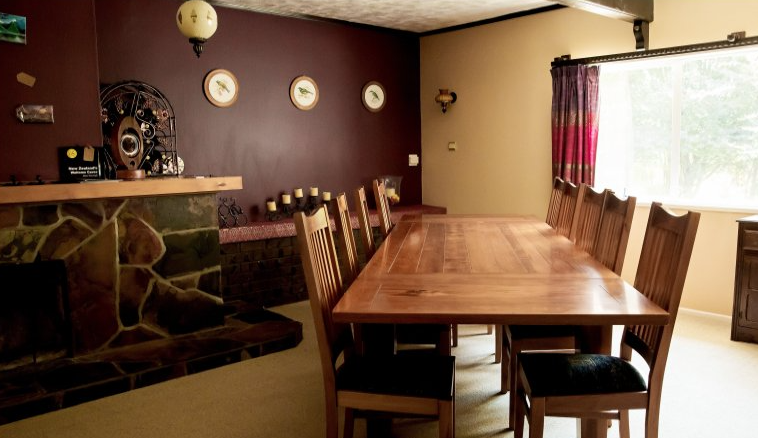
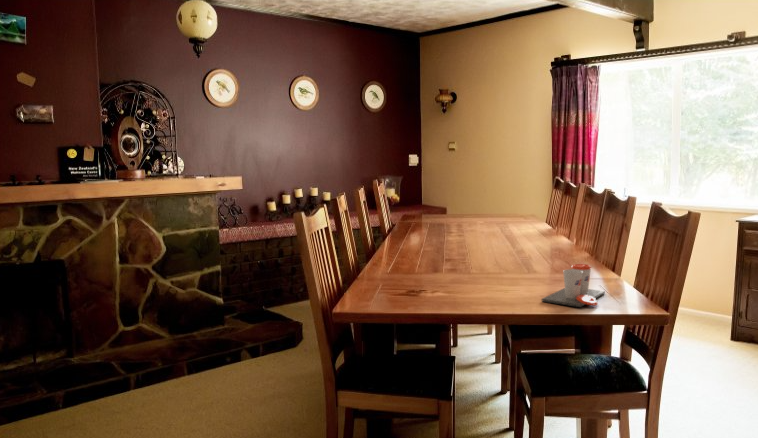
+ cup (578, 282)
